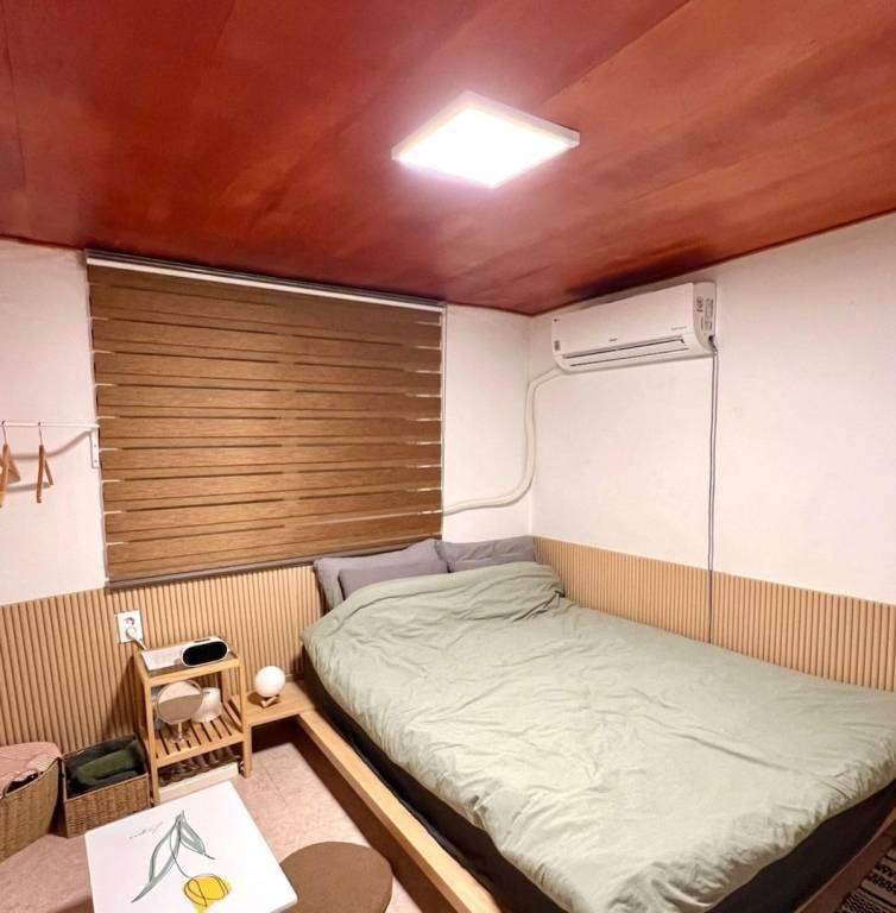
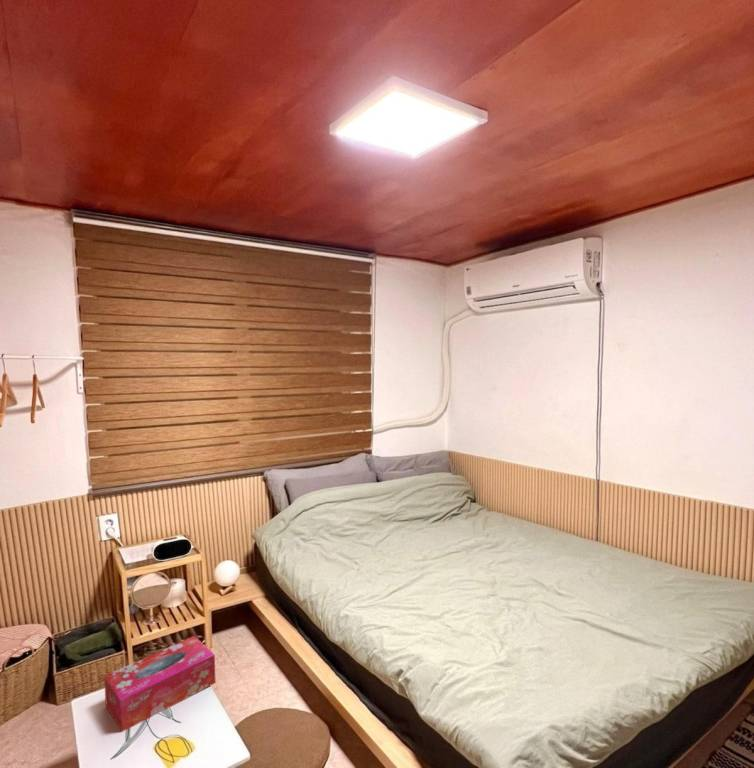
+ tissue box (161, 679)
